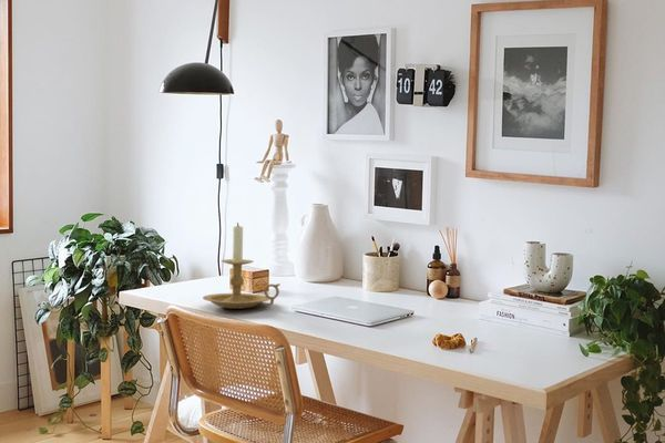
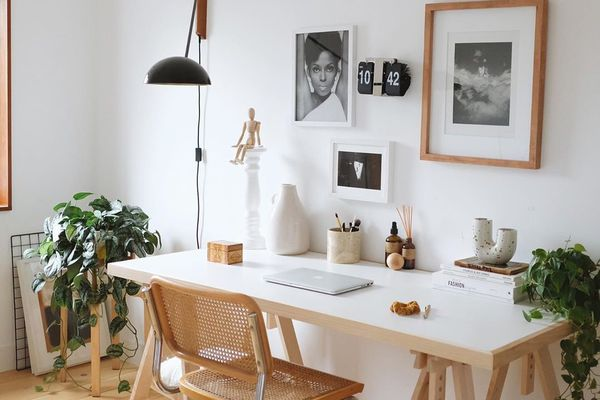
- candle holder (237, 264)
